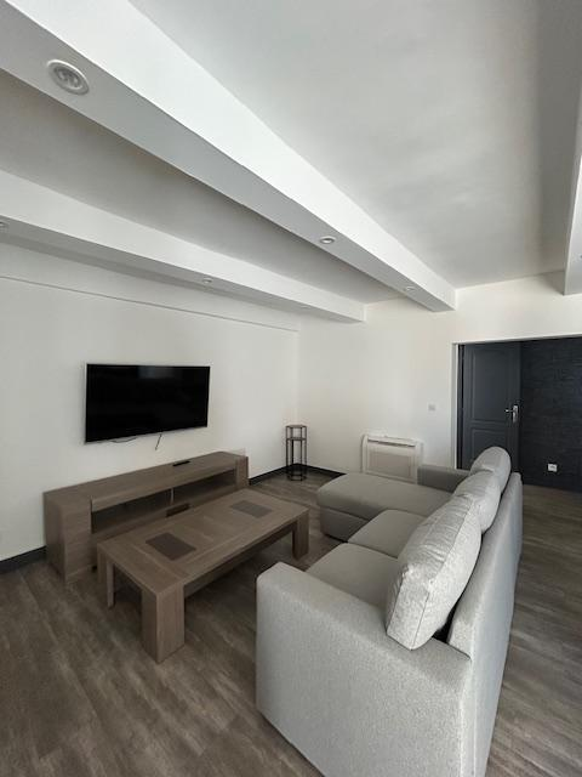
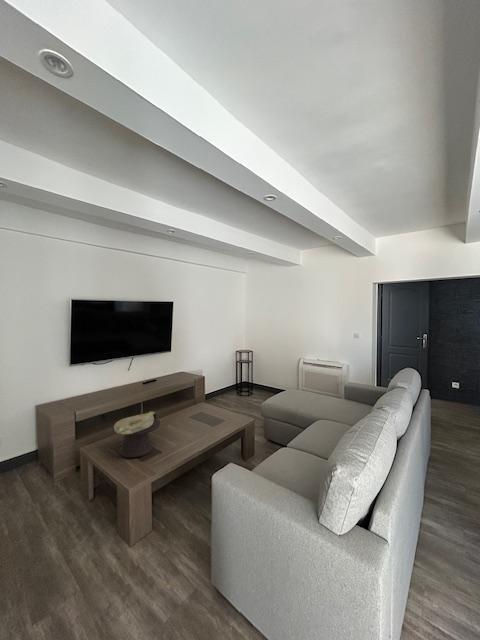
+ decorative bowl (138, 434)
